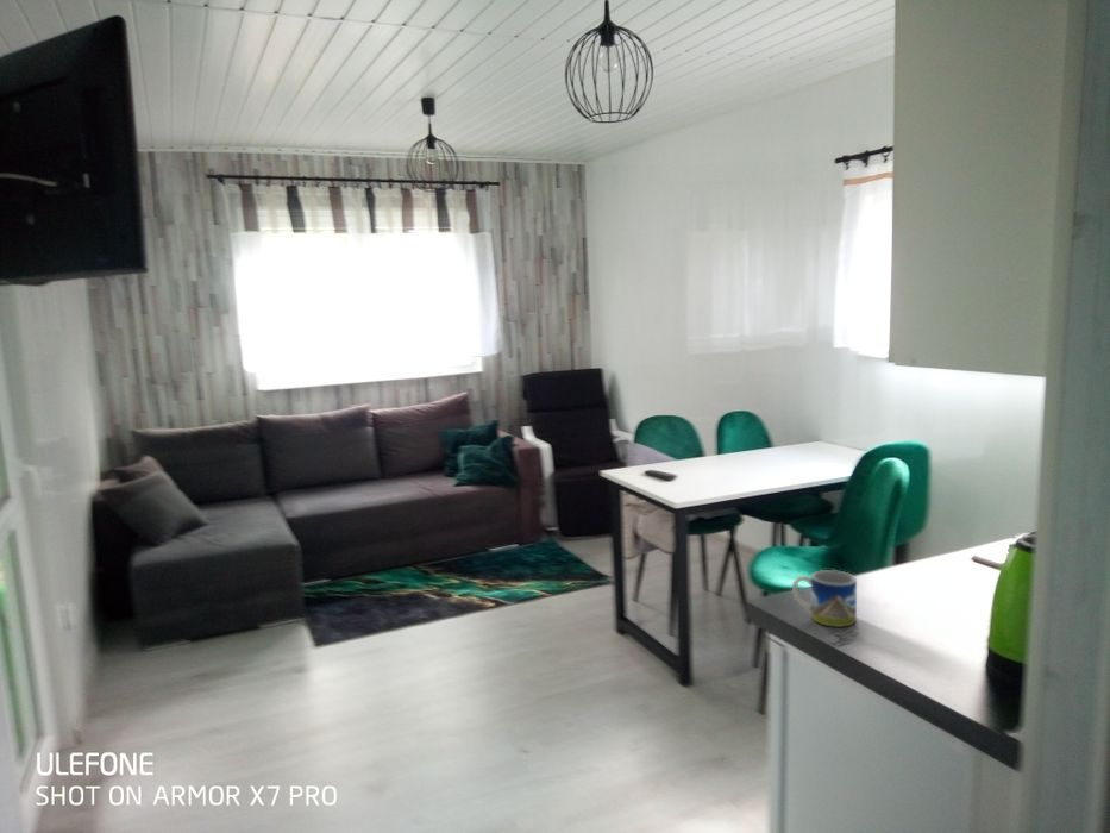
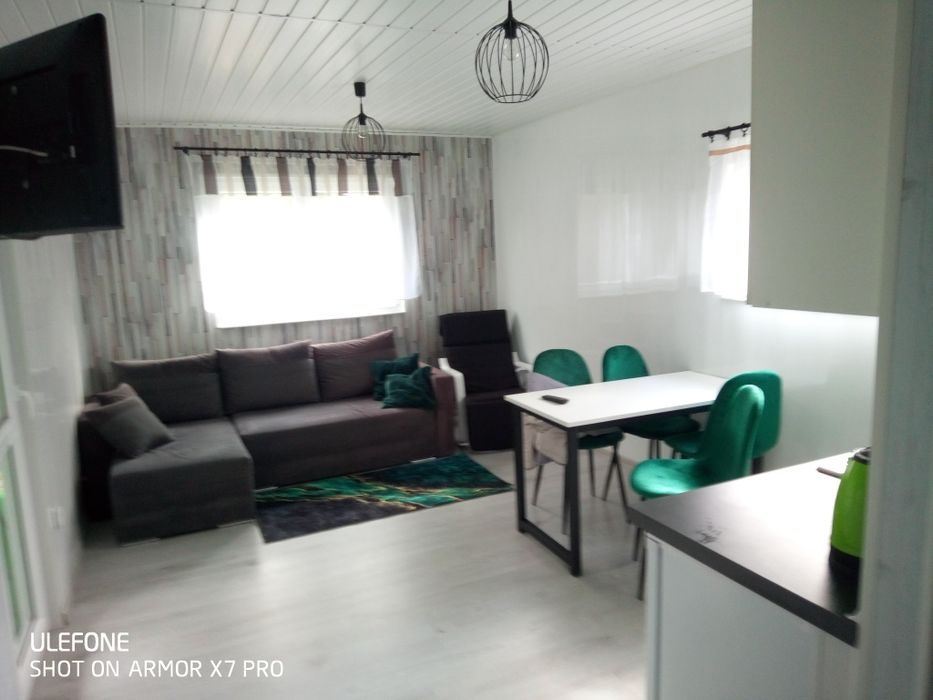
- mug (823, 596)
